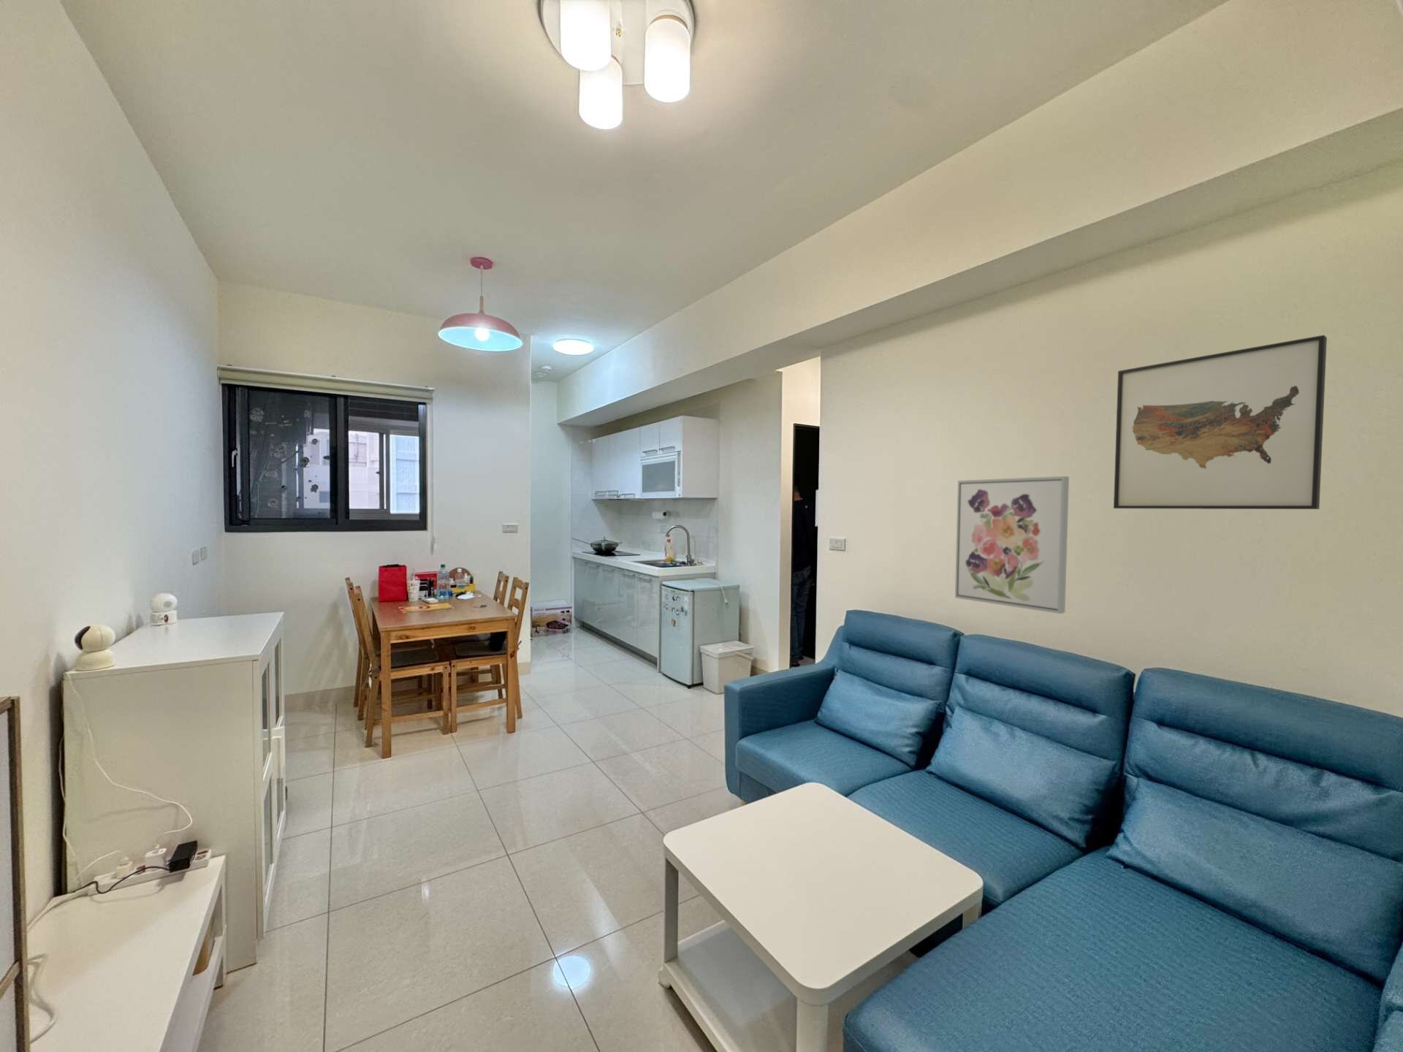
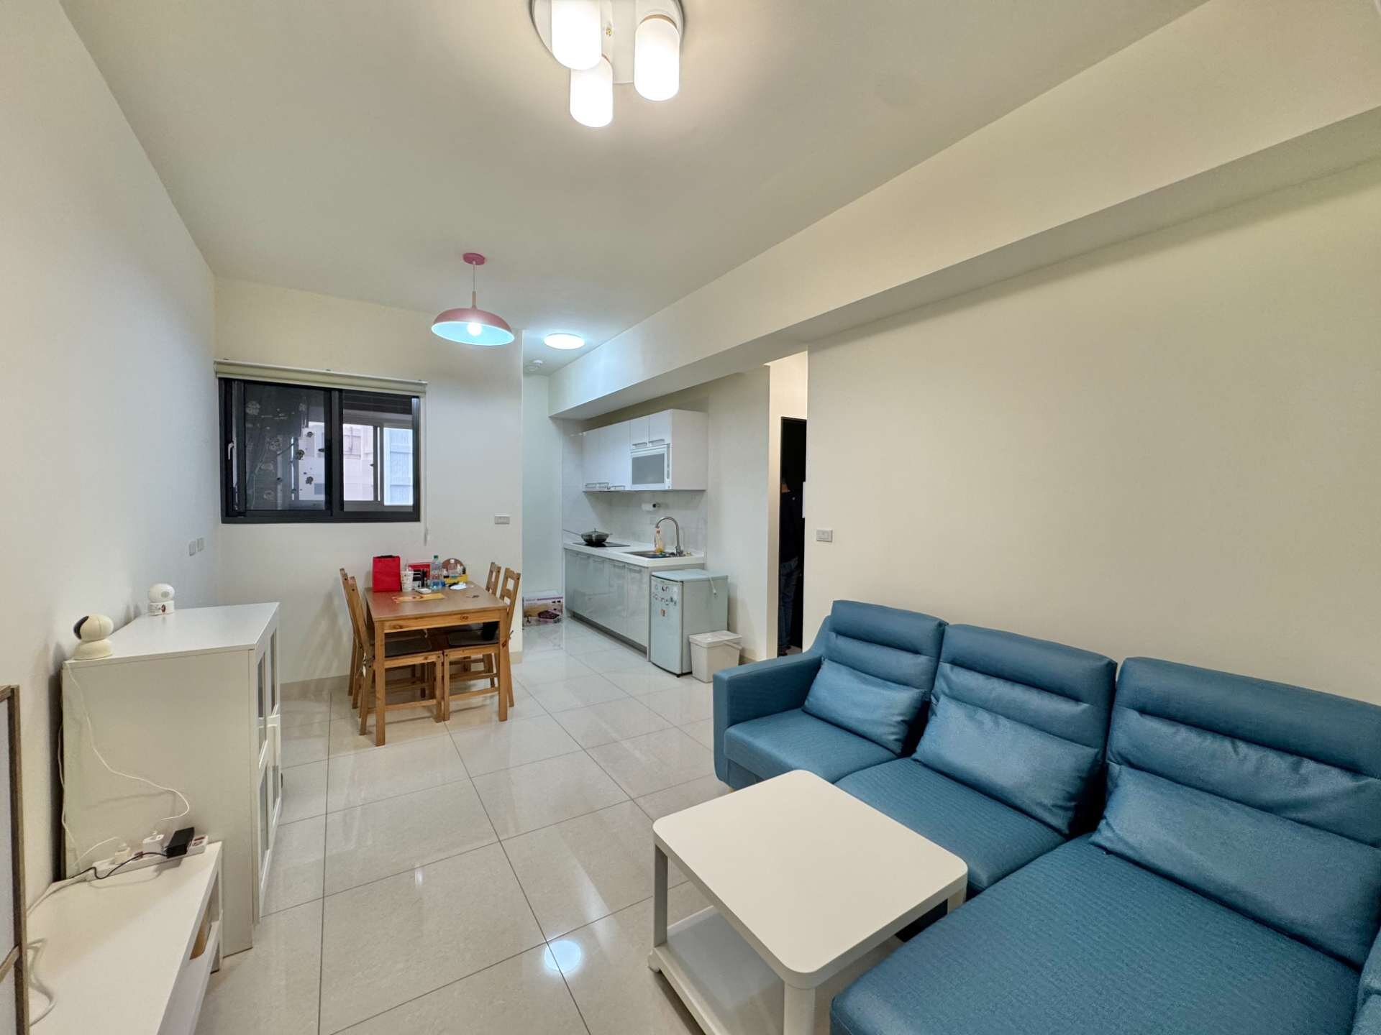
- wall art (1207, 432)
- wall art (1006, 541)
